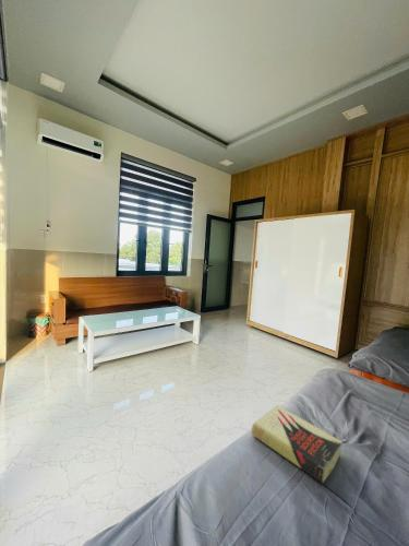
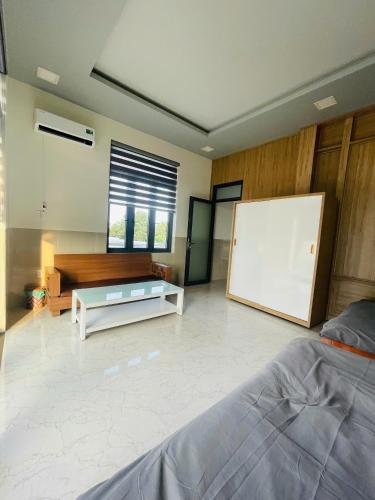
- book (294, 437)
